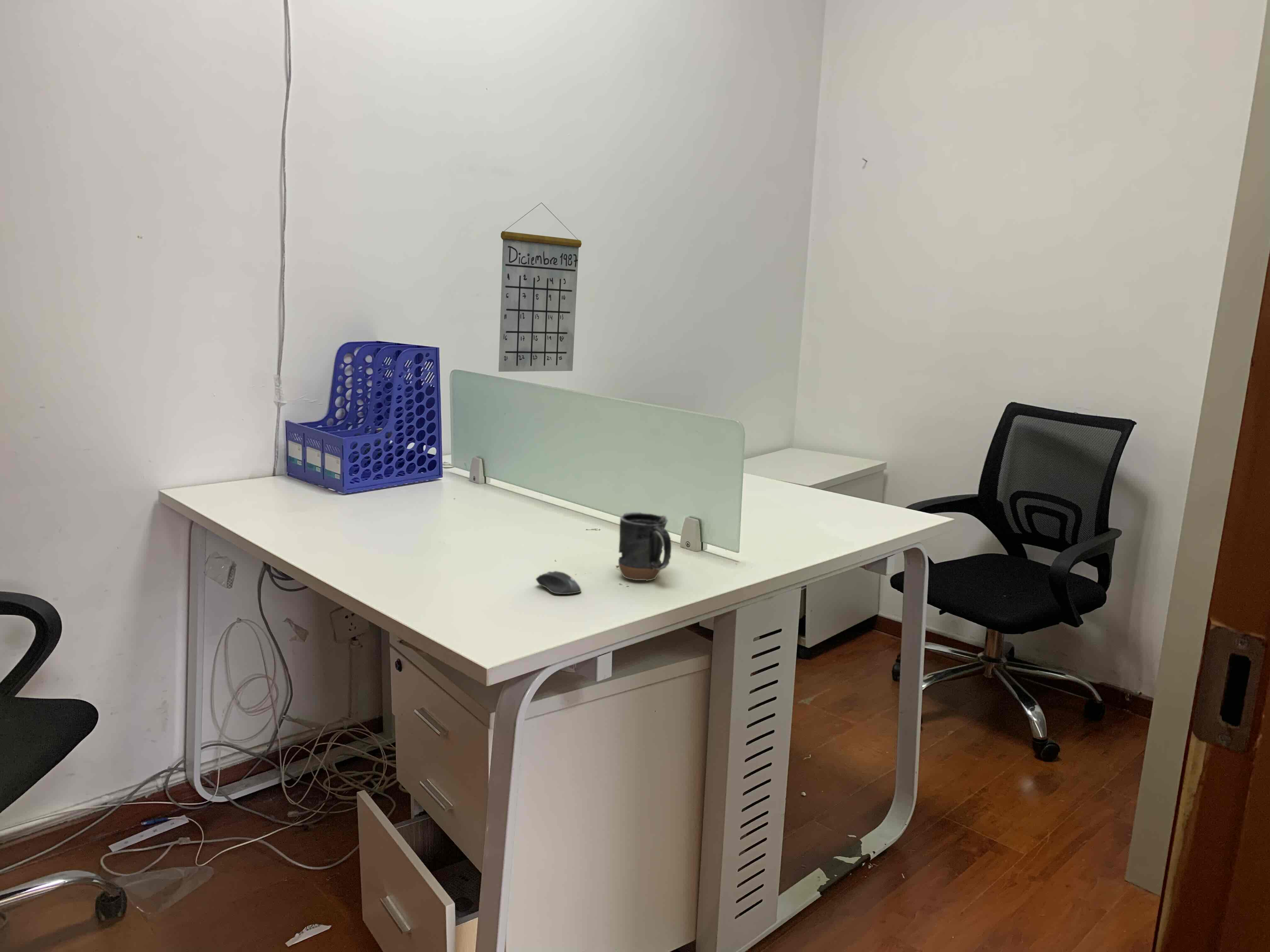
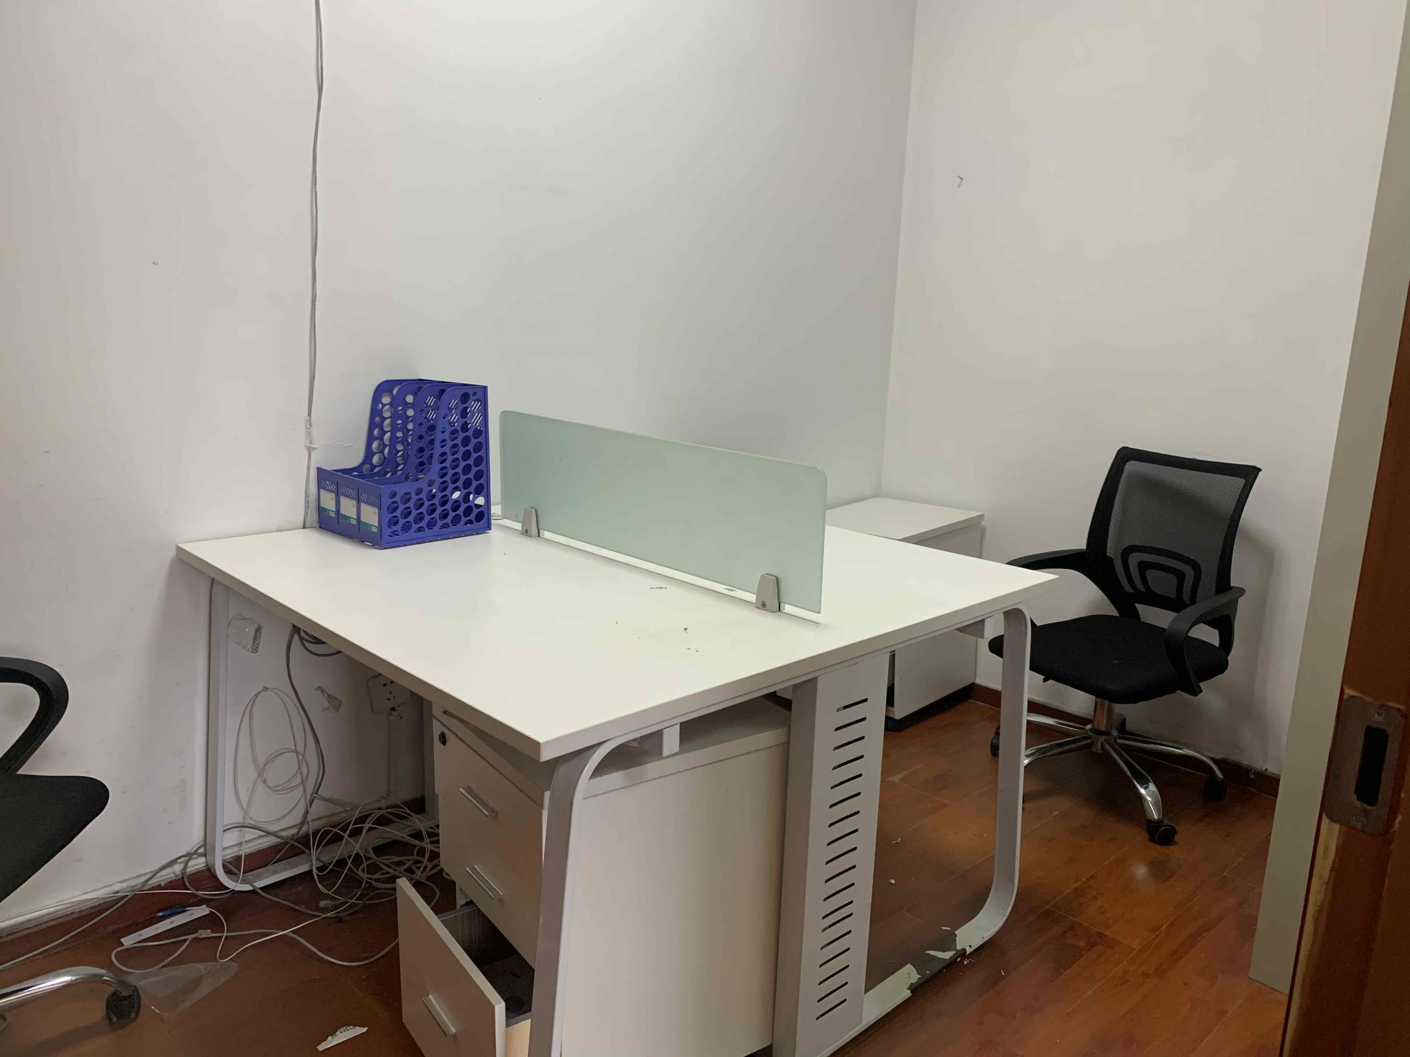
- mug (645, 546)
- calendar (540, 288)
- computer mouse (558, 580)
